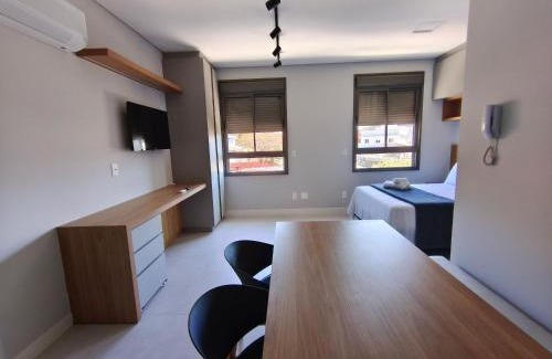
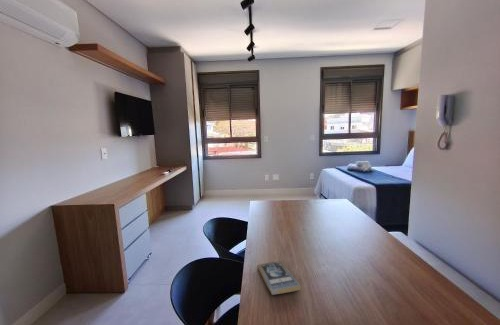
+ book (277, 276)
